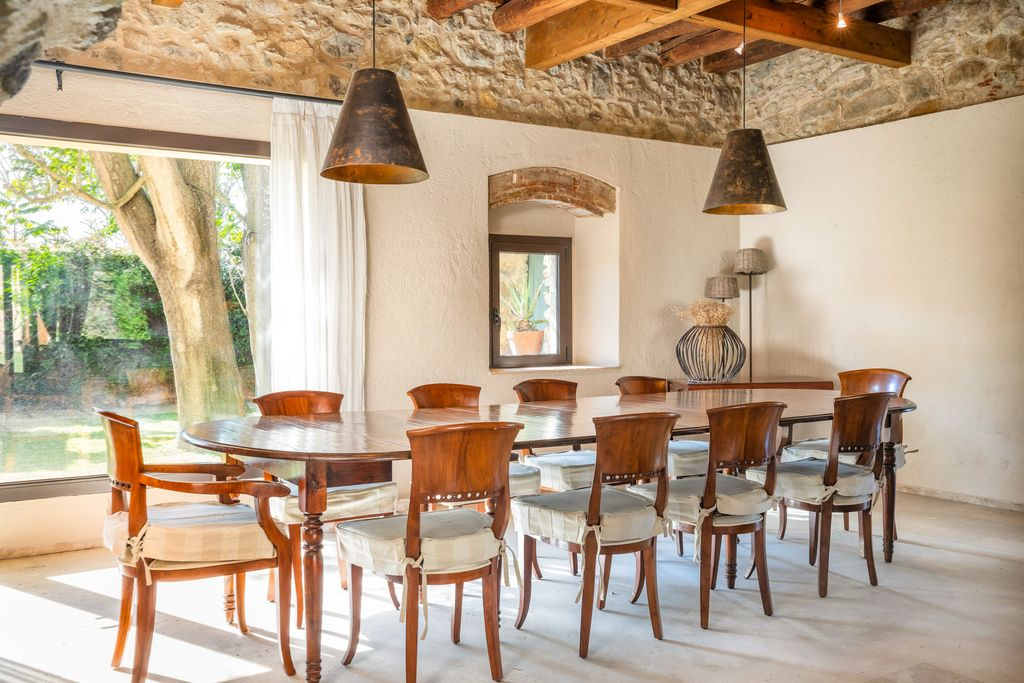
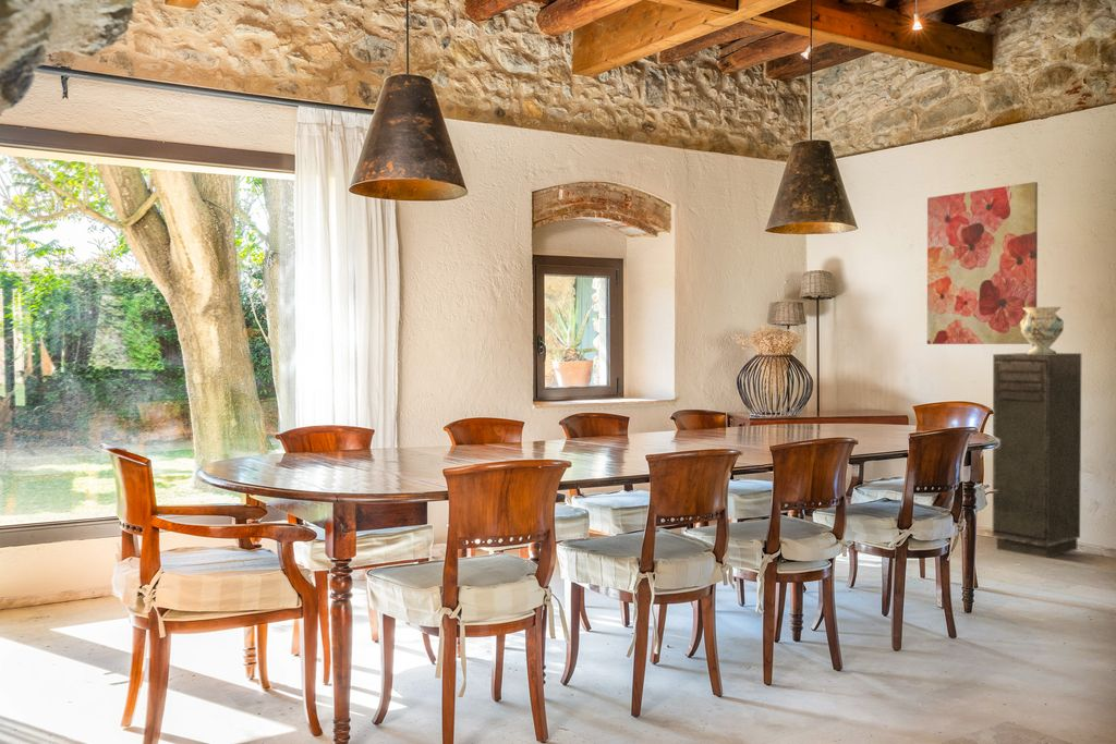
+ storage cabinet (1035, 452)
+ decorative vase (1041, 330)
+ wall art (979, 267)
